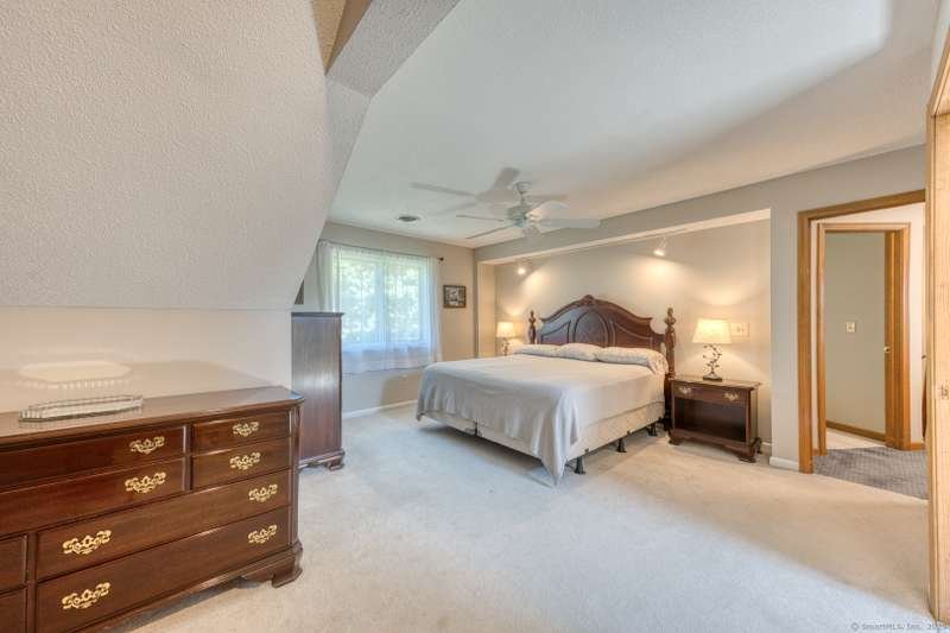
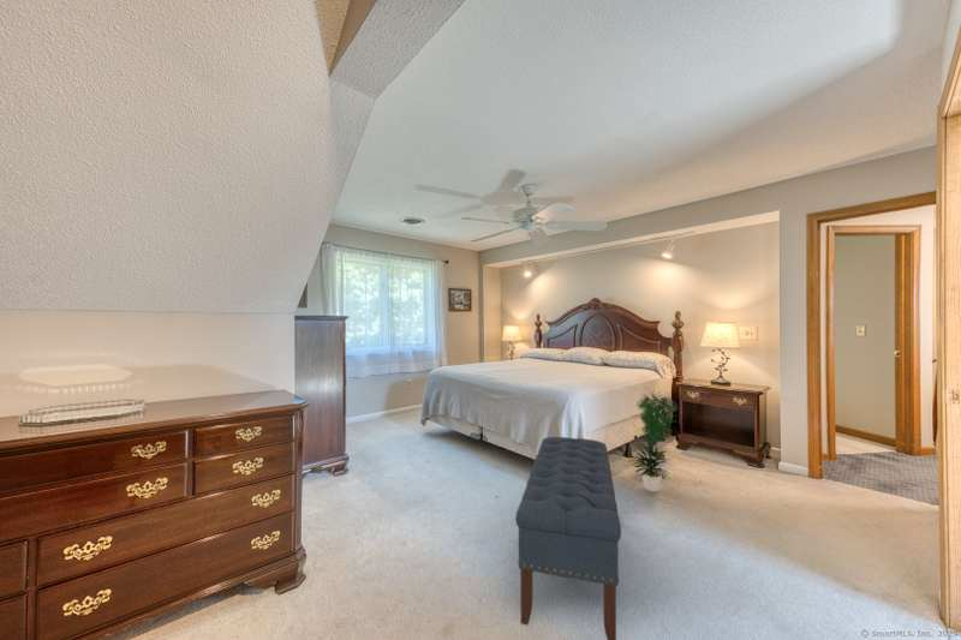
+ bench (571, 510)
+ potted plant (652, 436)
